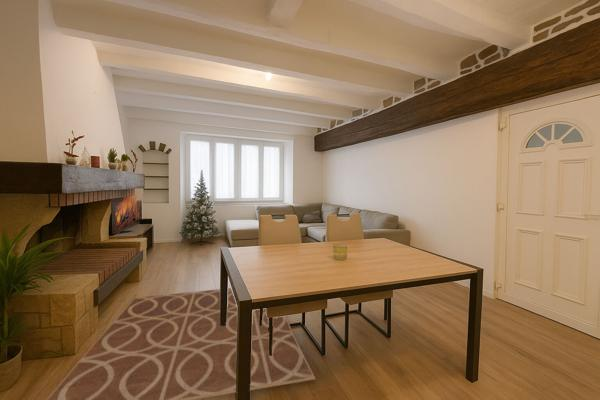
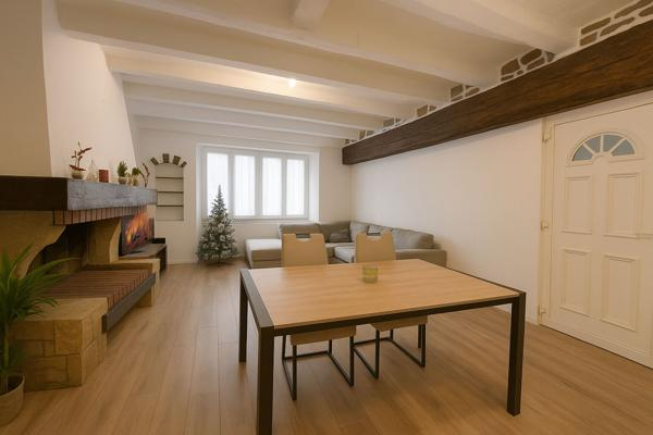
- rug (203, 313)
